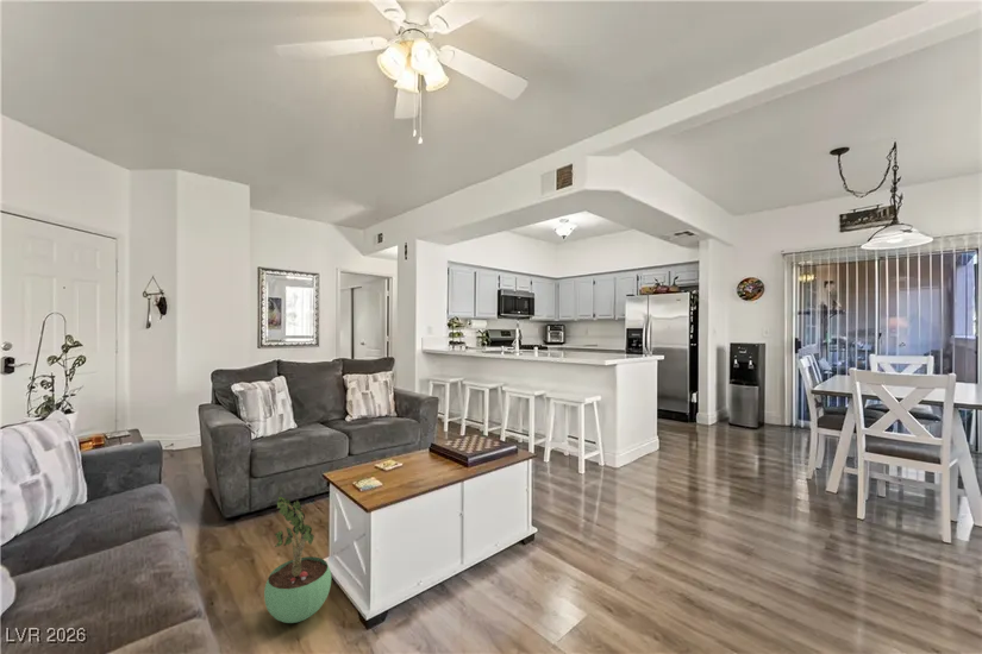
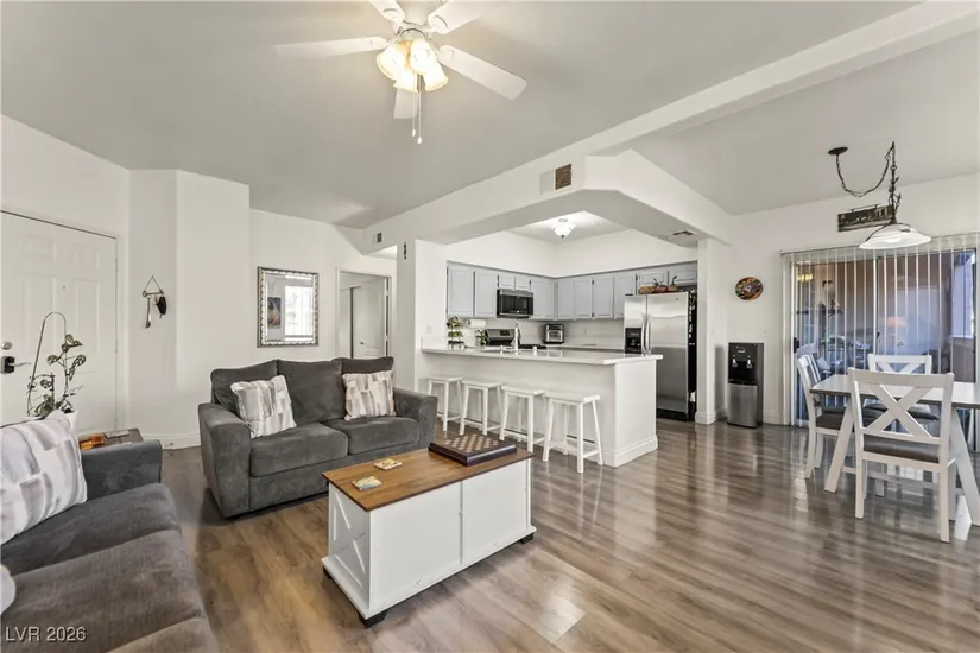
- potted plant (300, 556)
